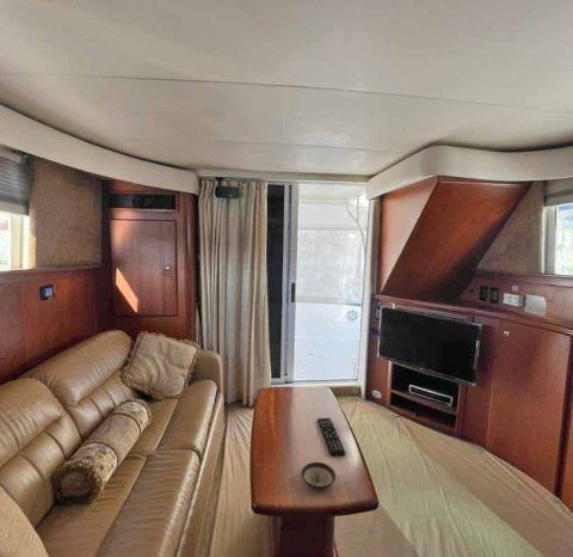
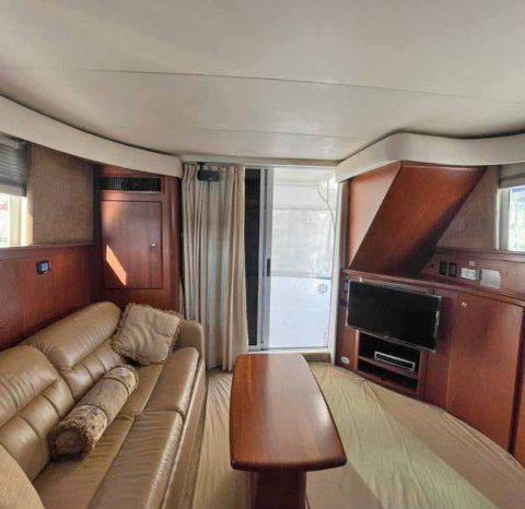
- saucer (318, 477)
- remote control (329, 434)
